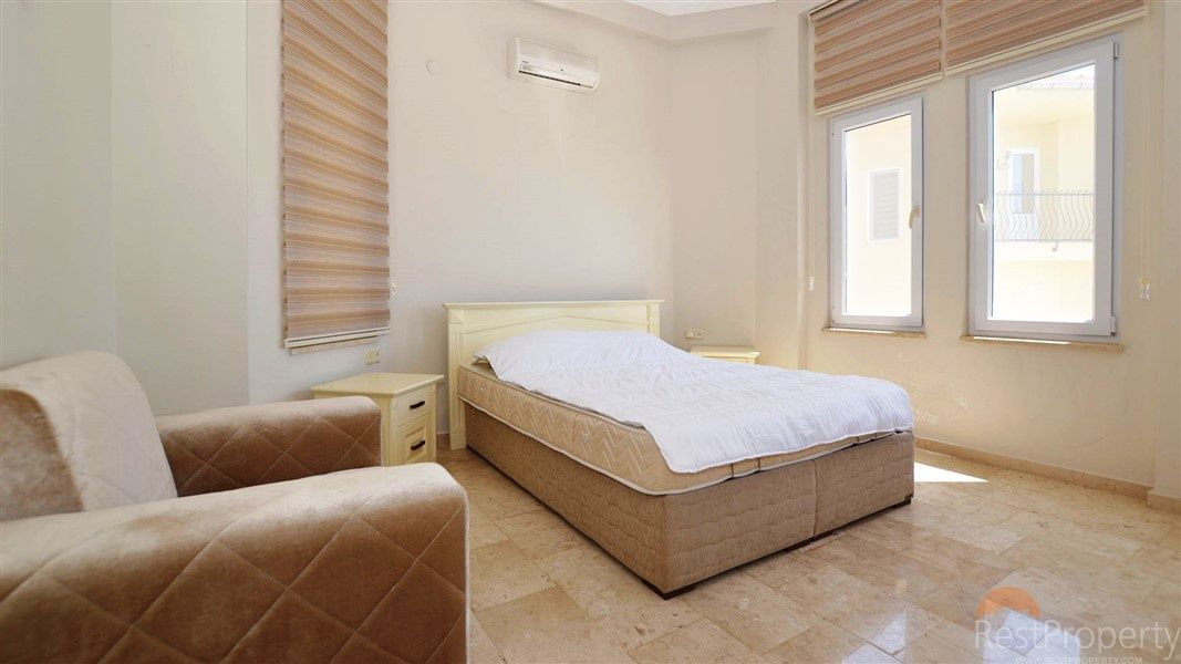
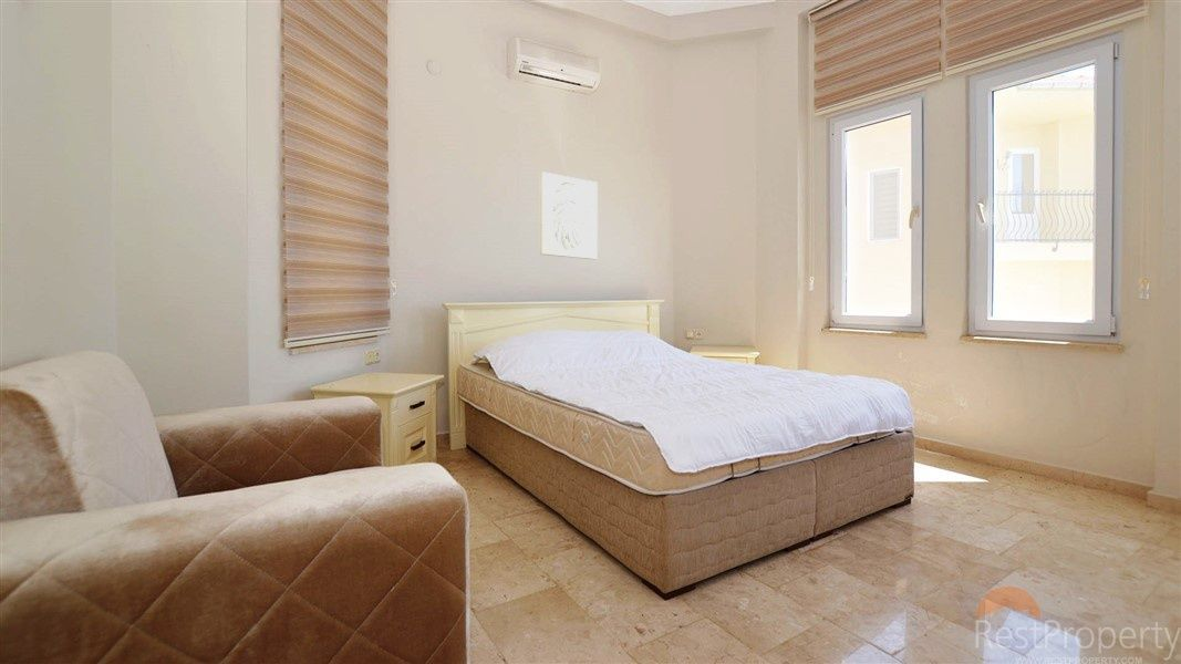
+ wall art (569, 217)
